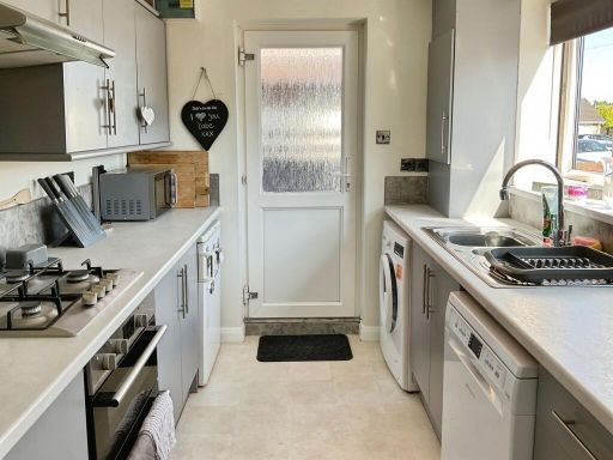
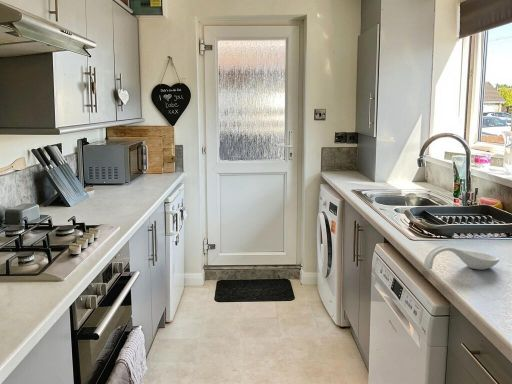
+ spoon rest (462, 257)
